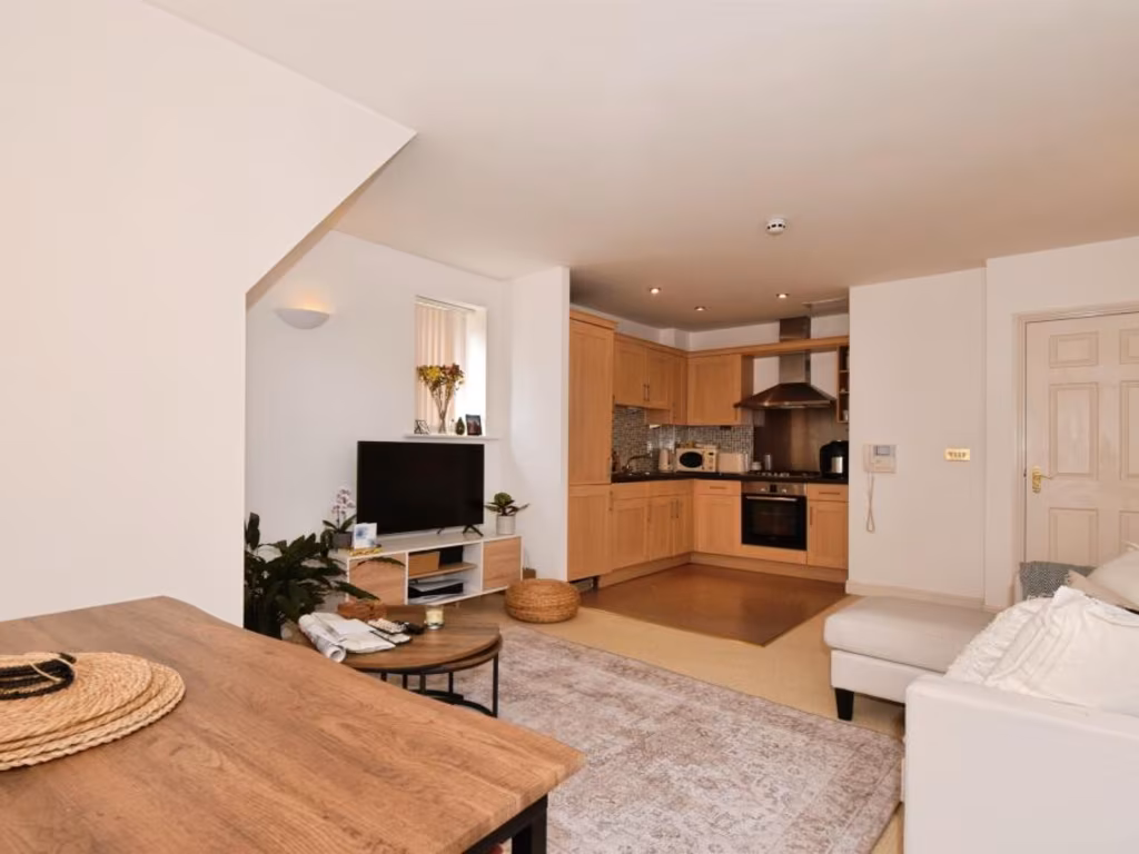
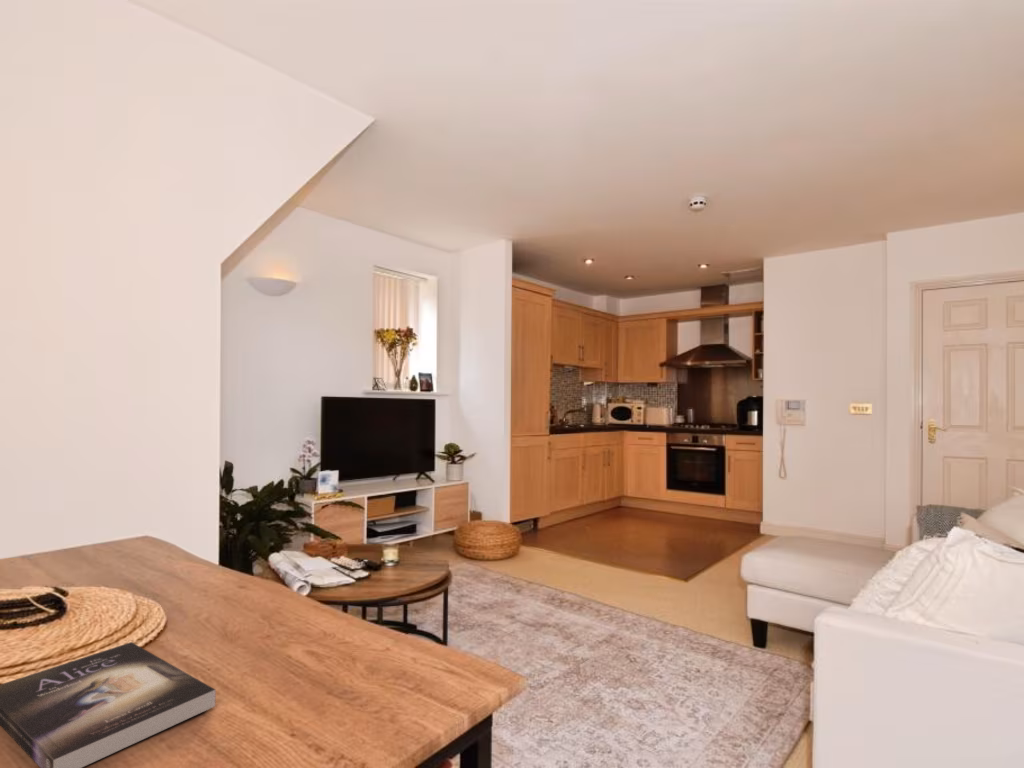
+ book (99, 698)
